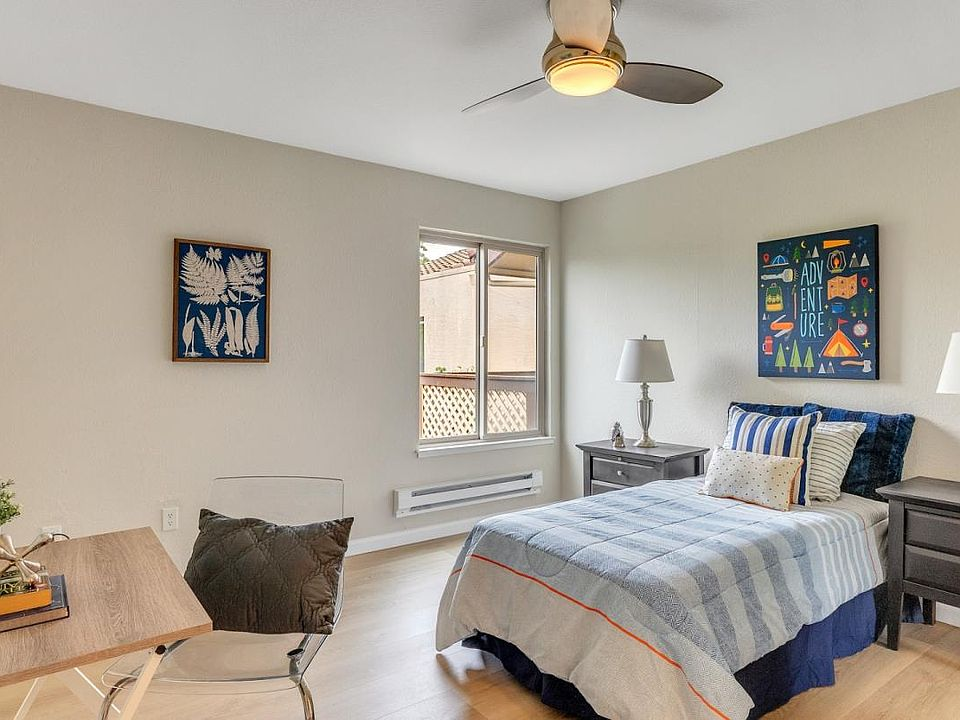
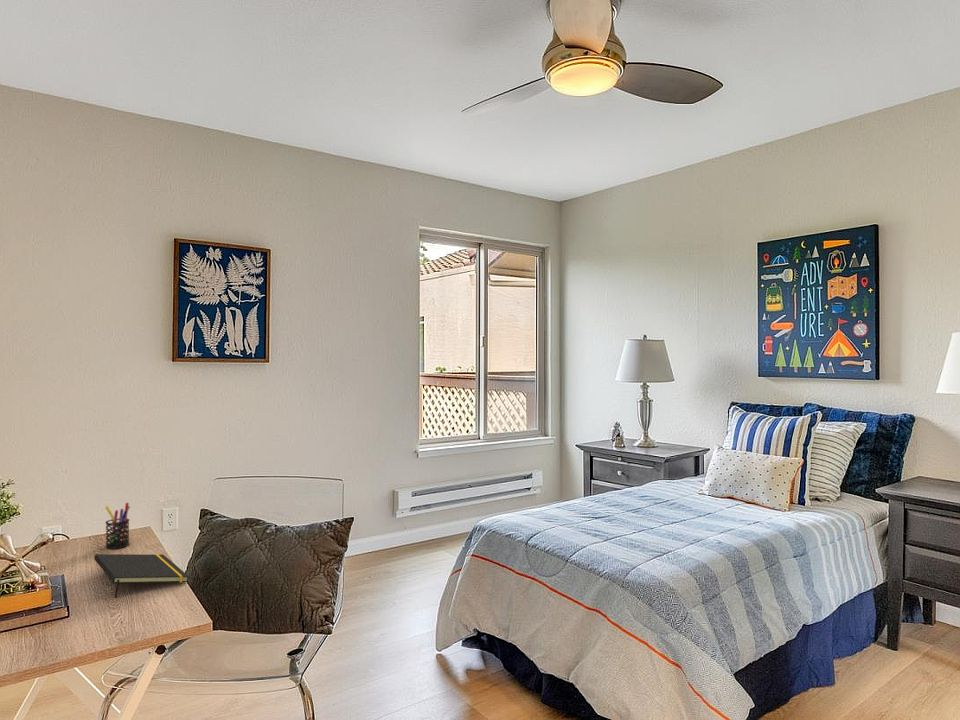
+ notepad (140, 567)
+ pen holder (120, 523)
